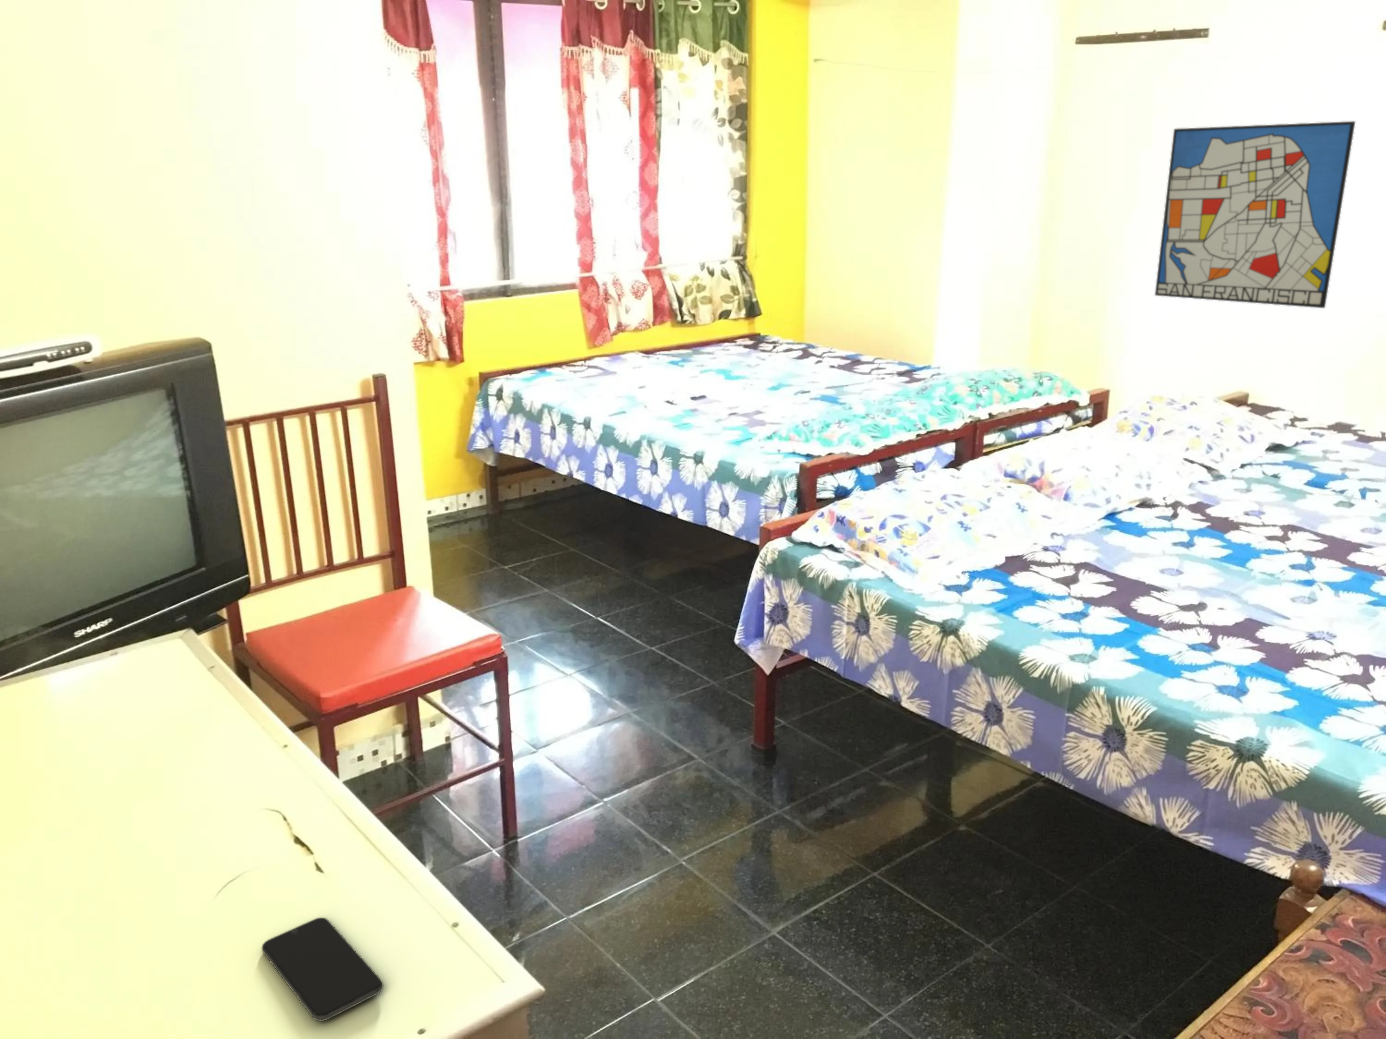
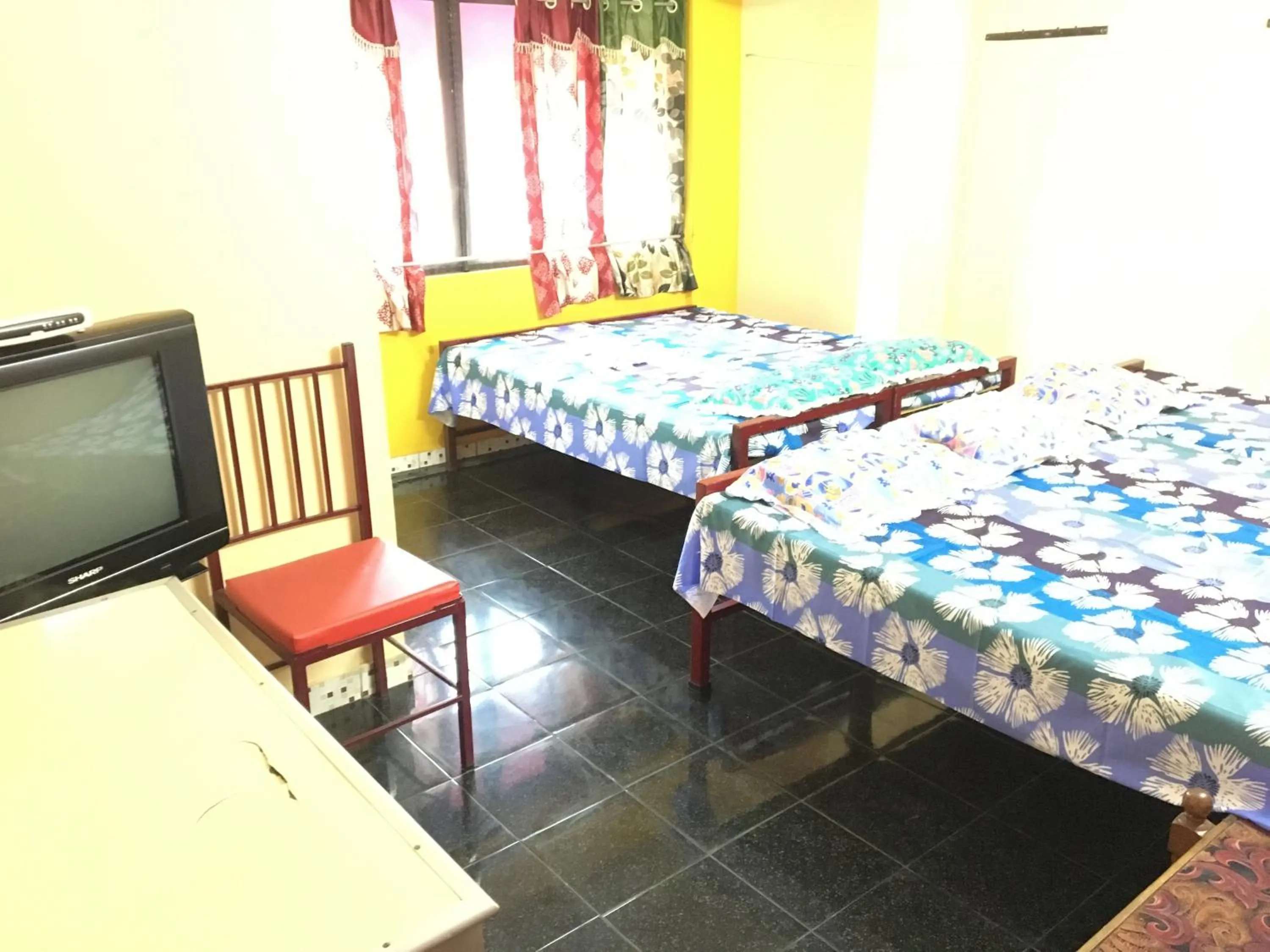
- wall art (1247, 215)
- smartphone (321, 966)
